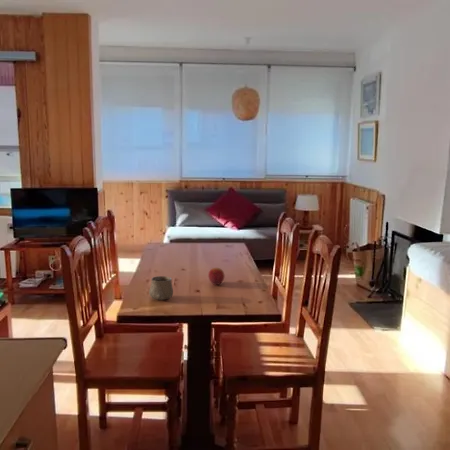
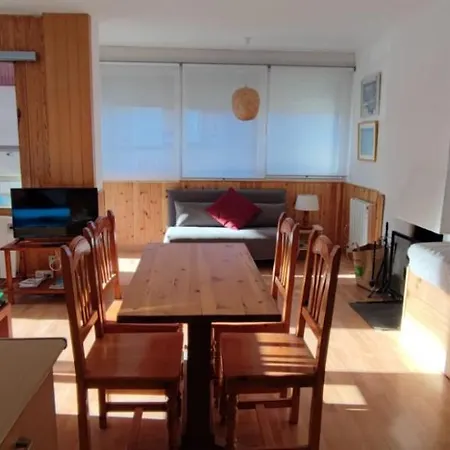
- fruit (216, 275)
- cup (161, 288)
